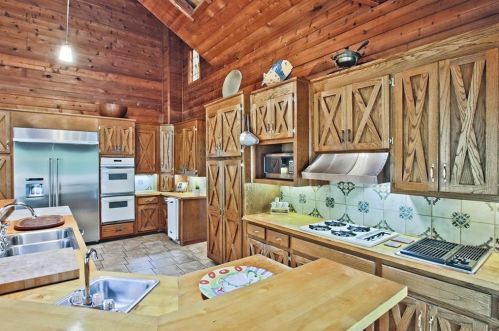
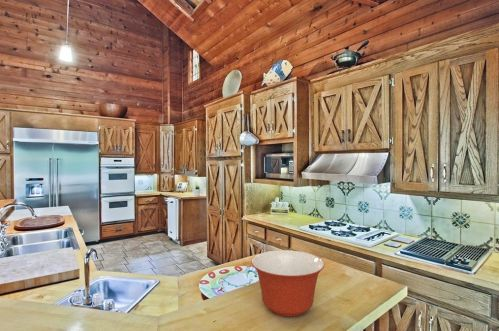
+ mixing bowl (287, 283)
